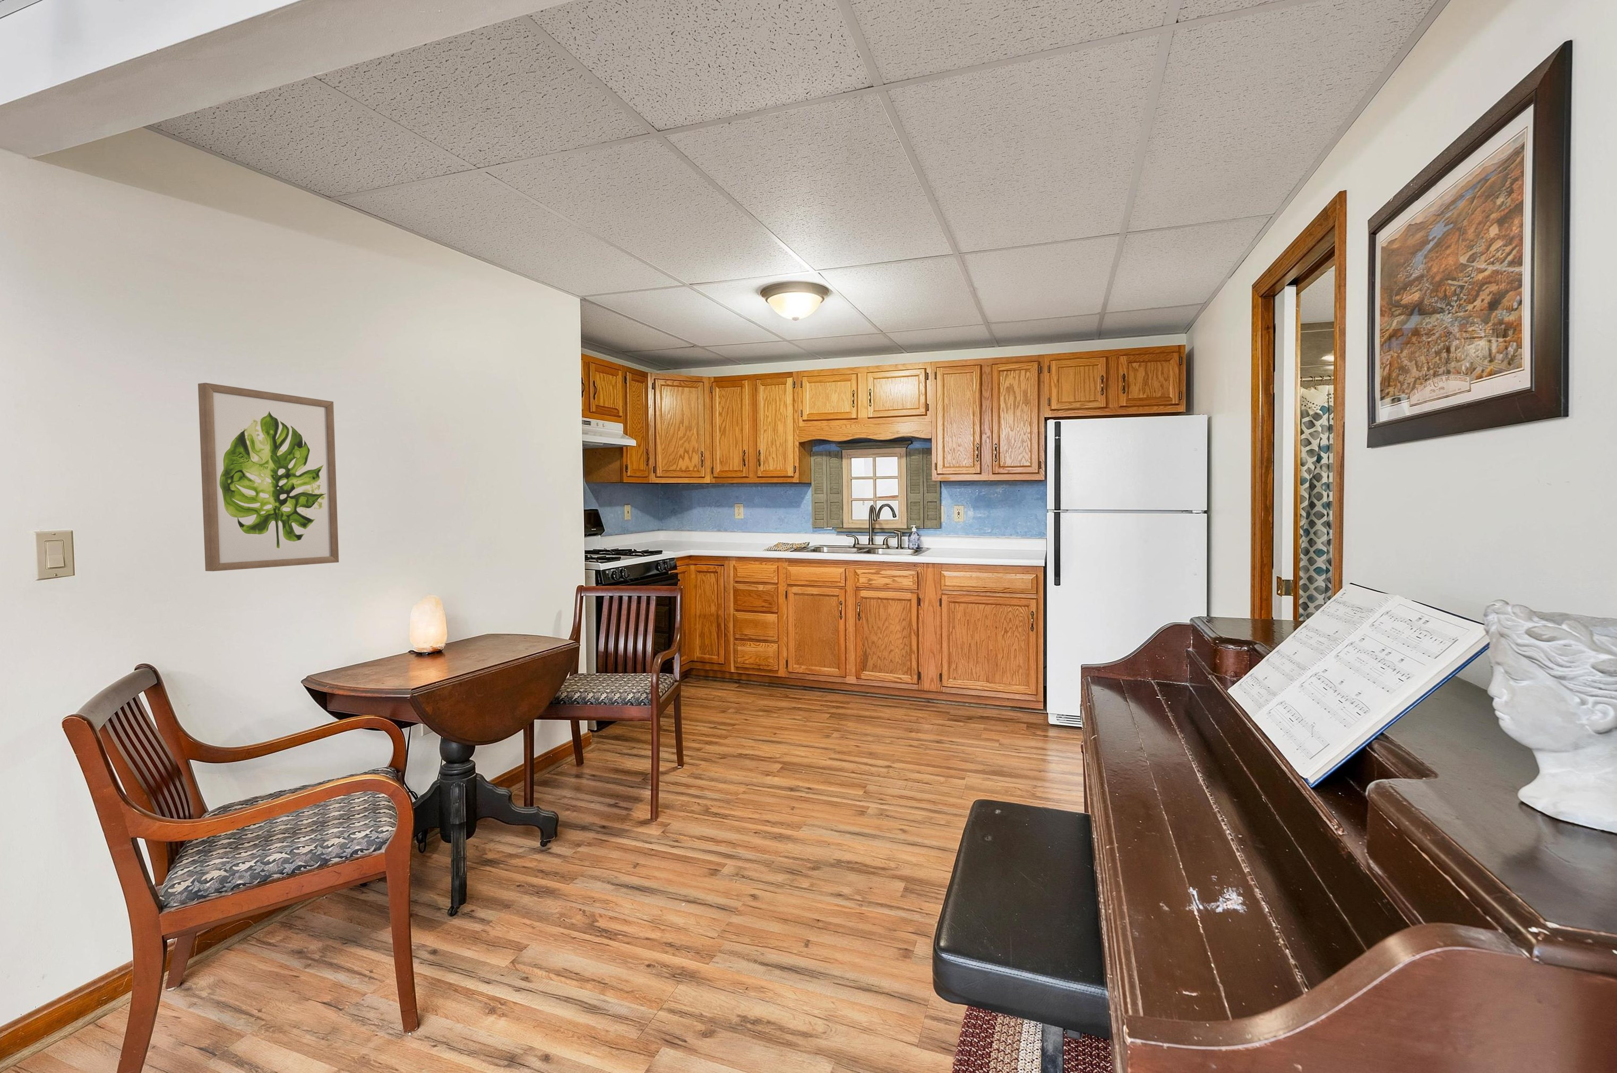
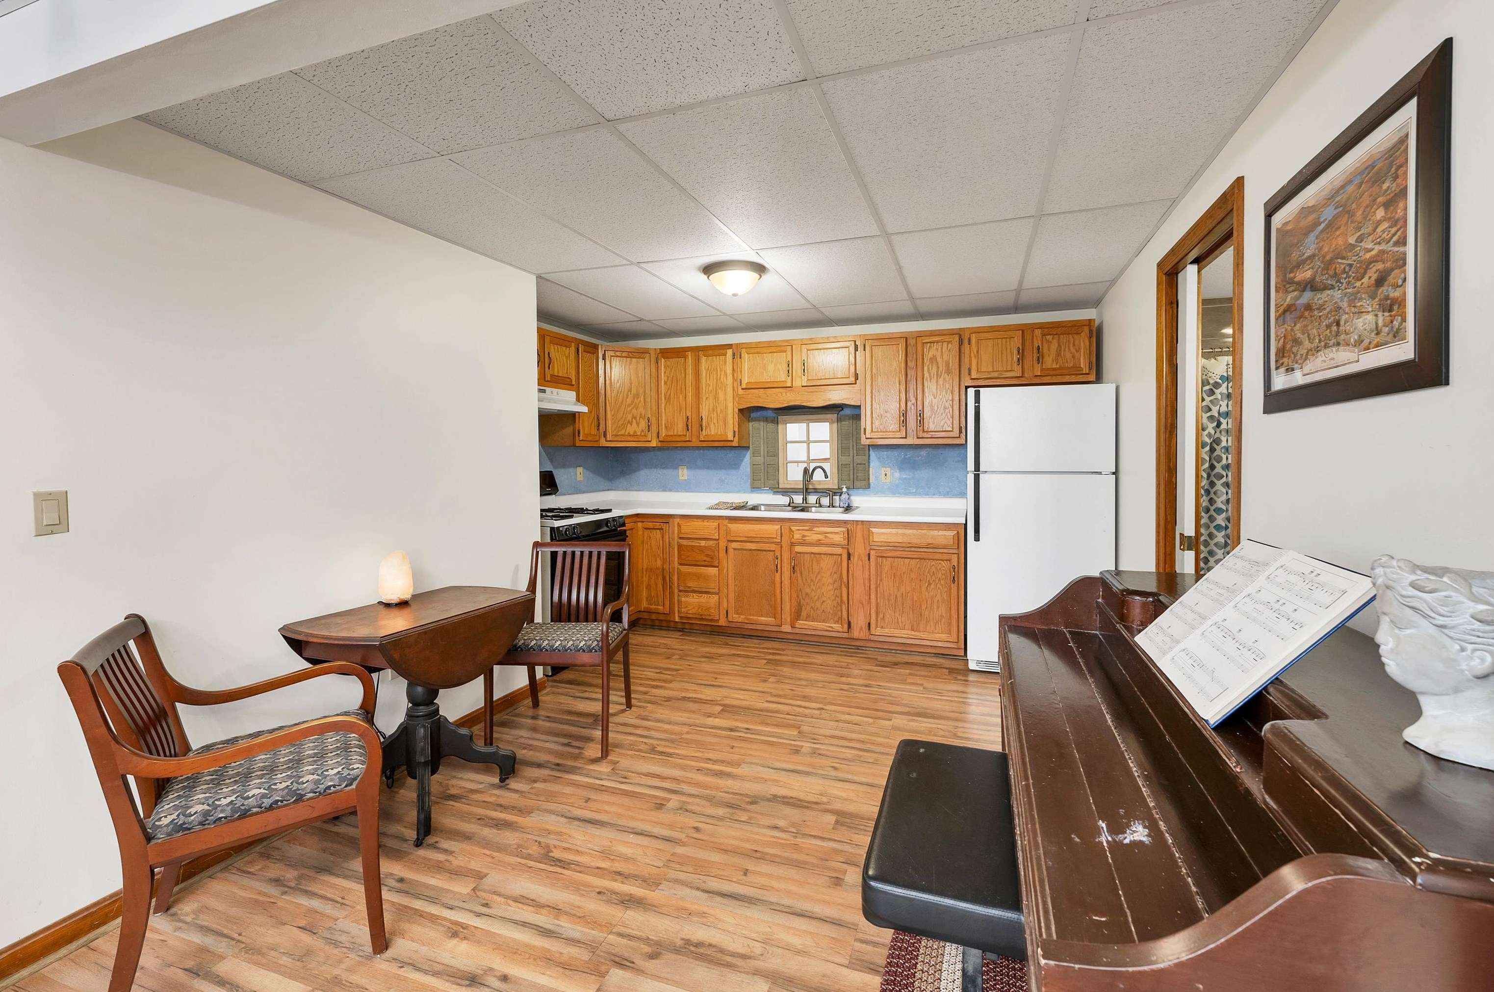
- wall art (274, 480)
